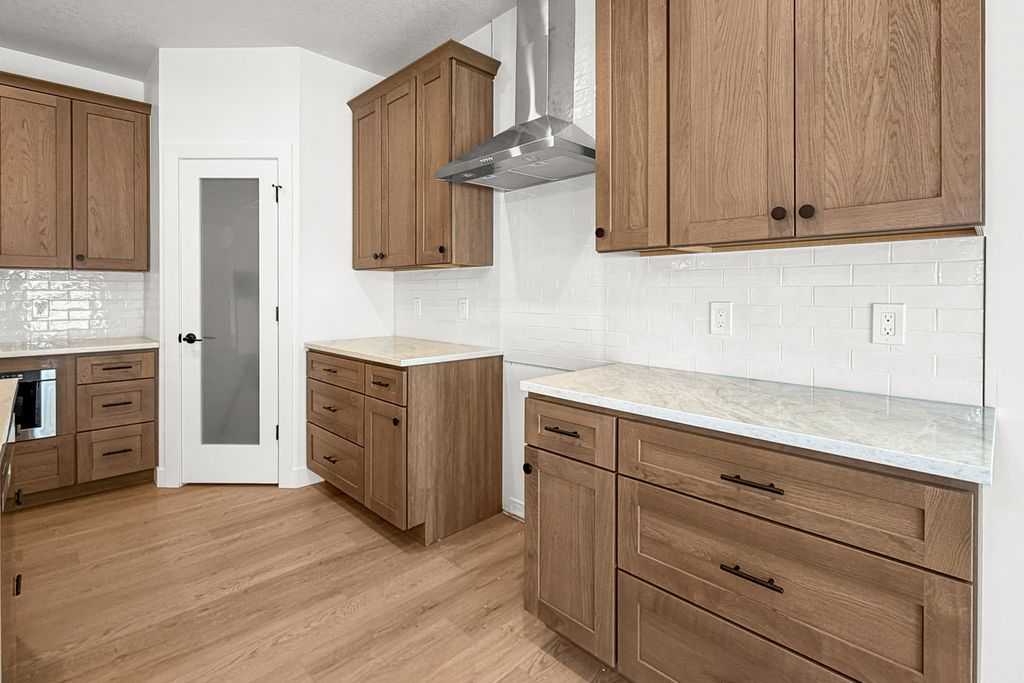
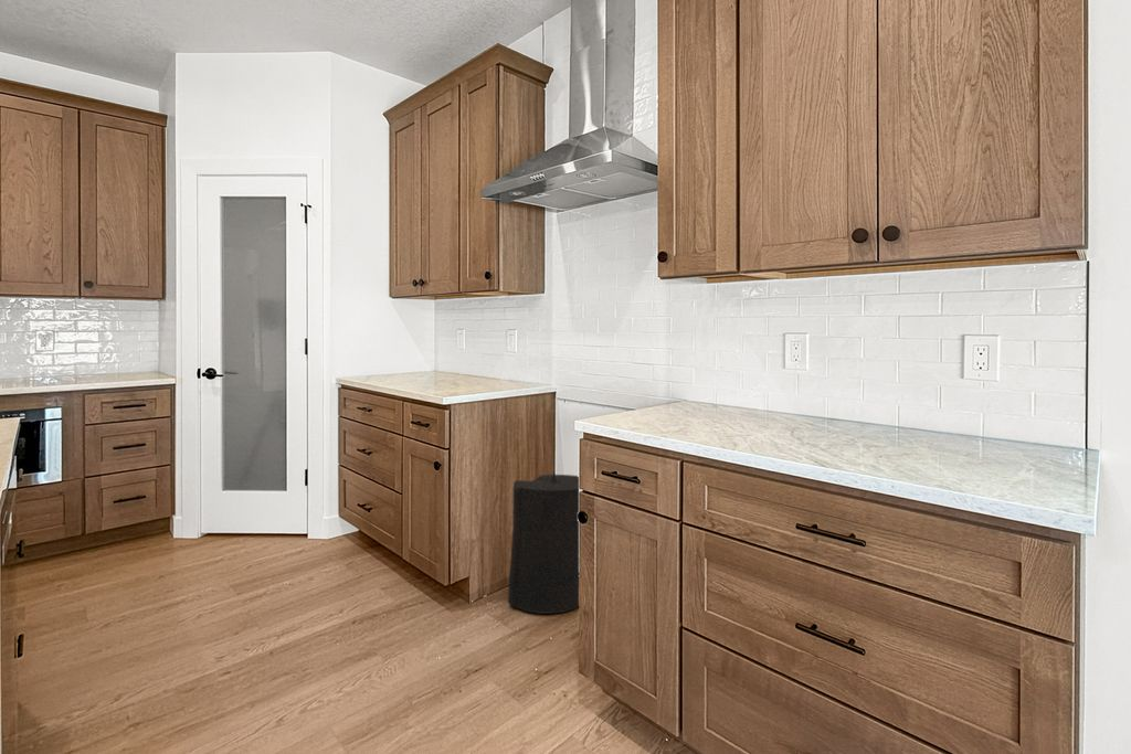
+ trash can (550, 534)
